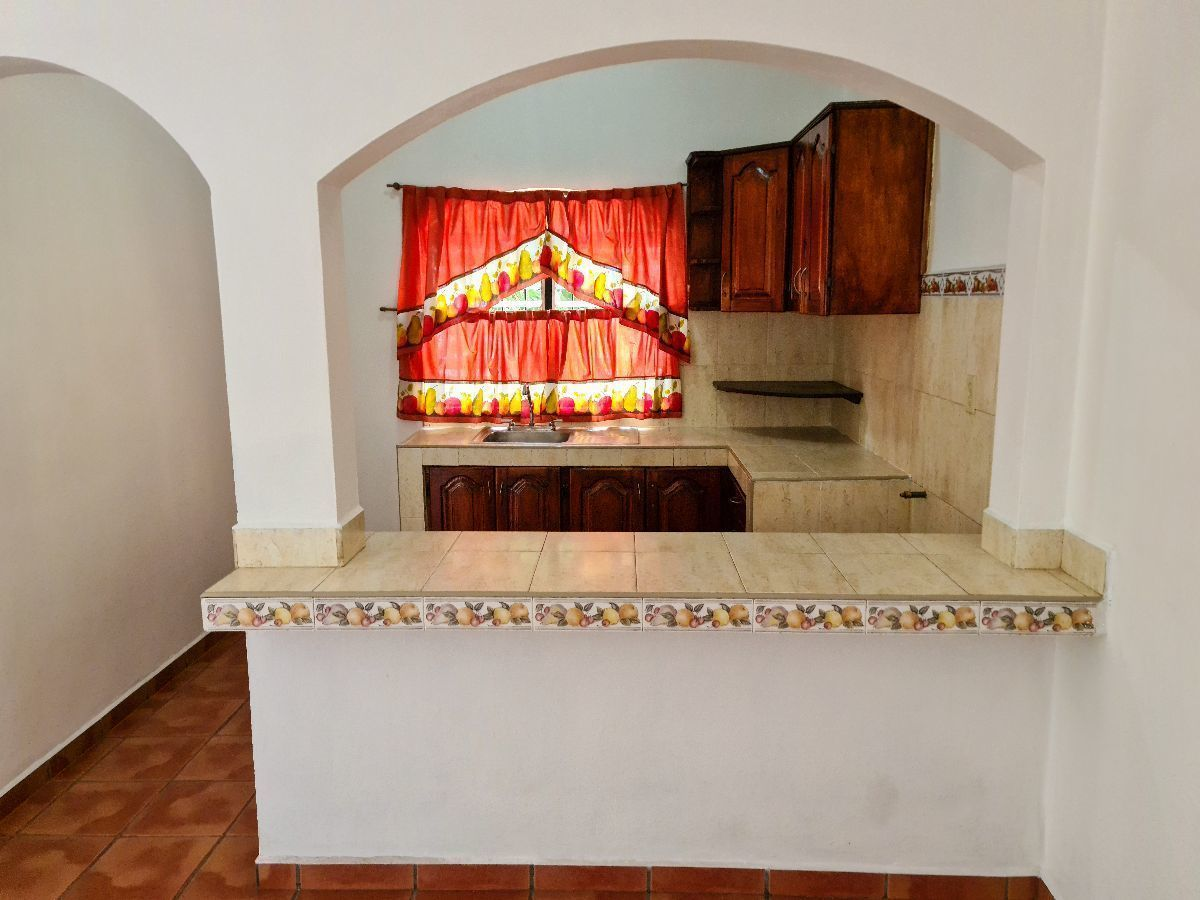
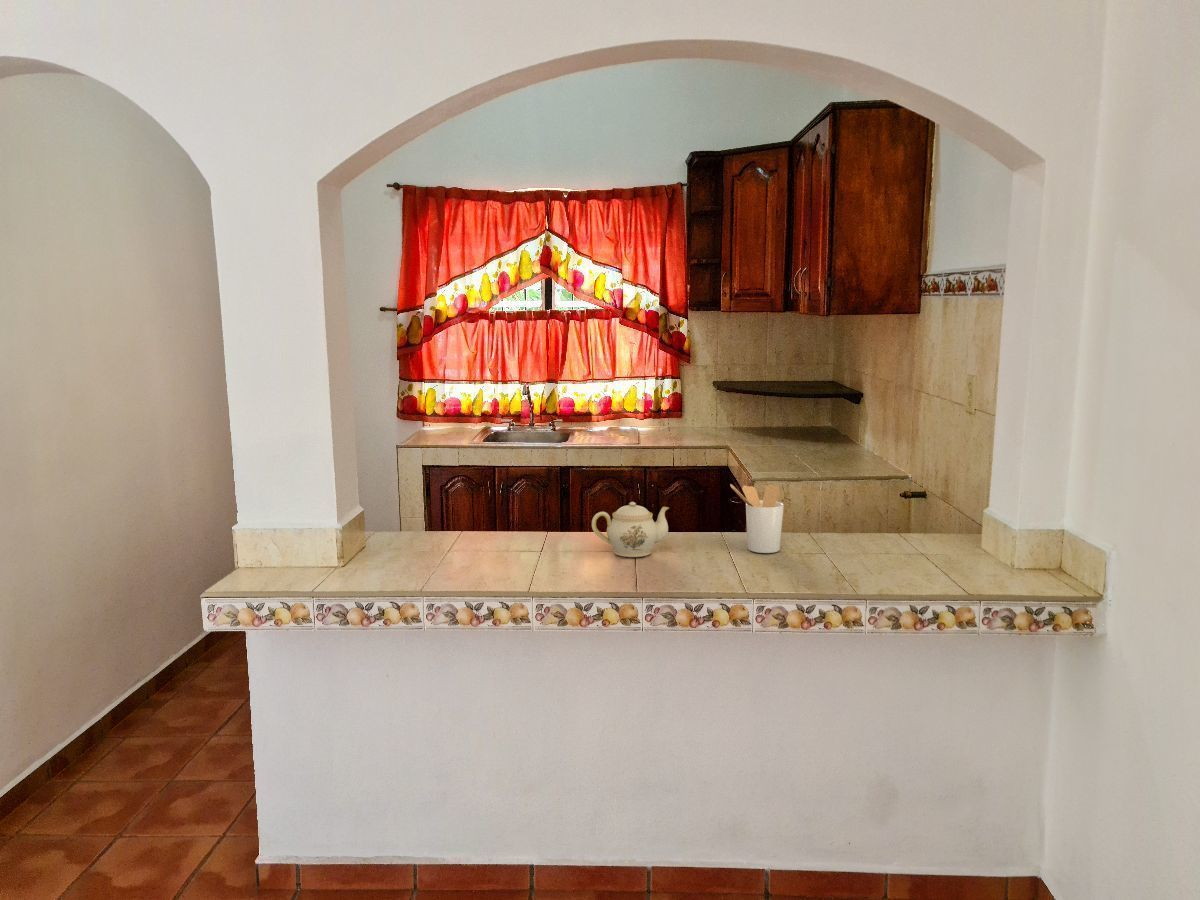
+ teapot (630, 527)
+ utensil holder (755, 515)
